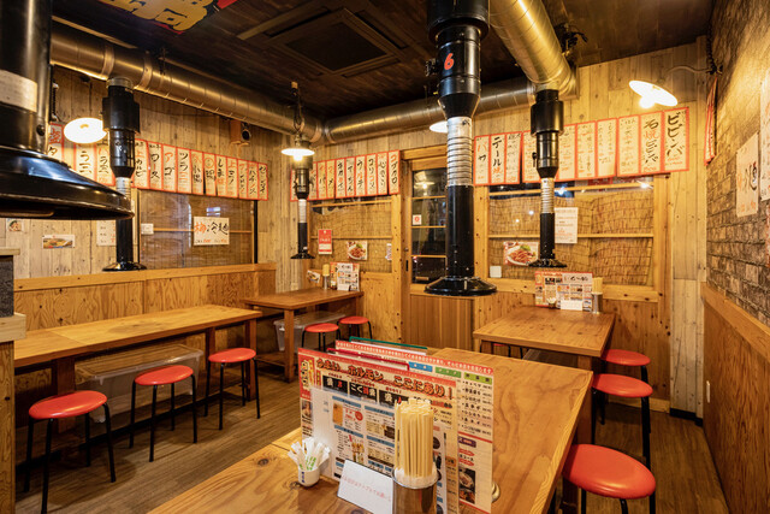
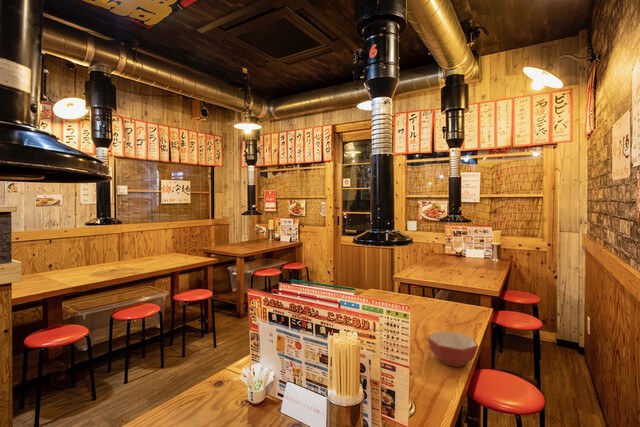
+ bowl (452, 349)
